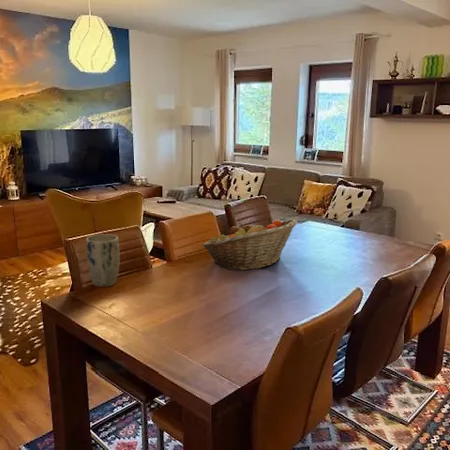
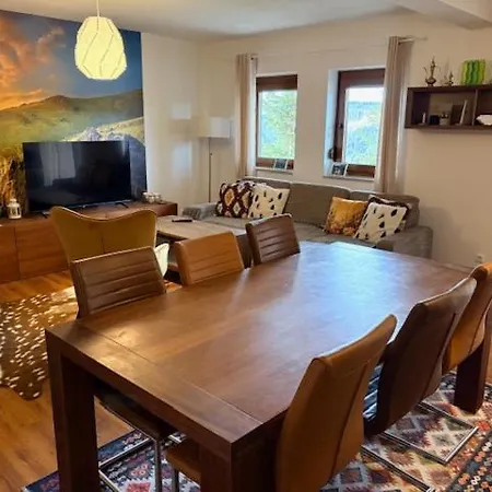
- plant pot (103, 260)
- fruit basket (251, 240)
